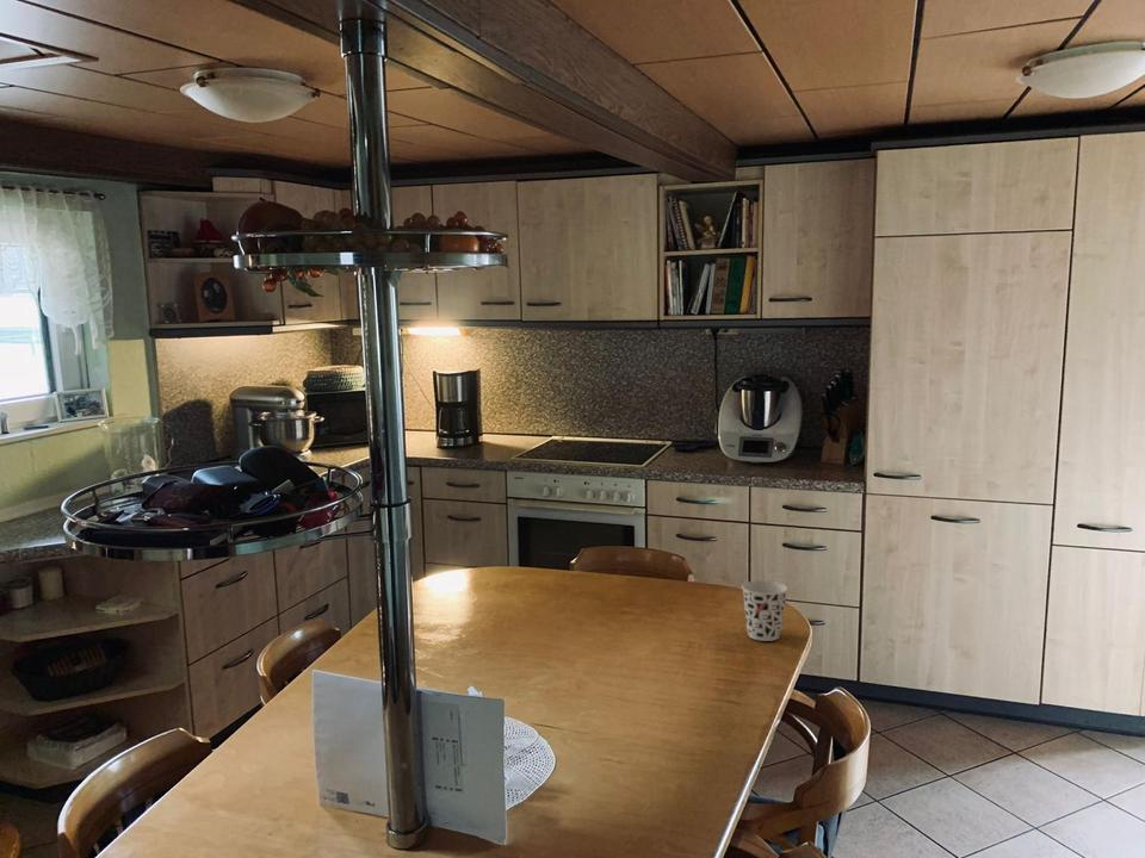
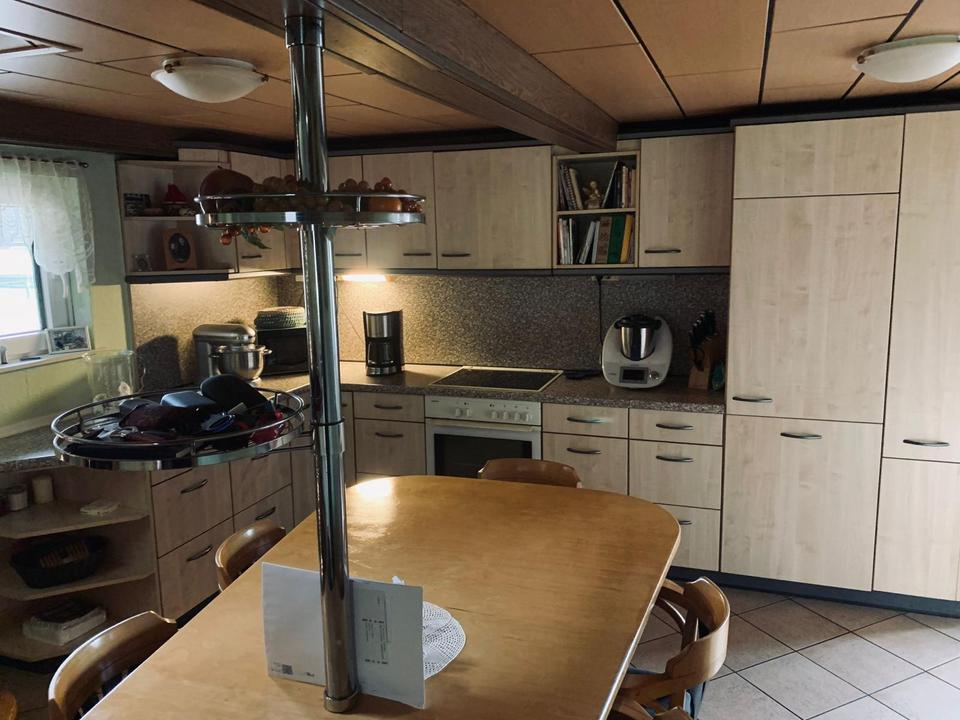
- cup (763, 611)
